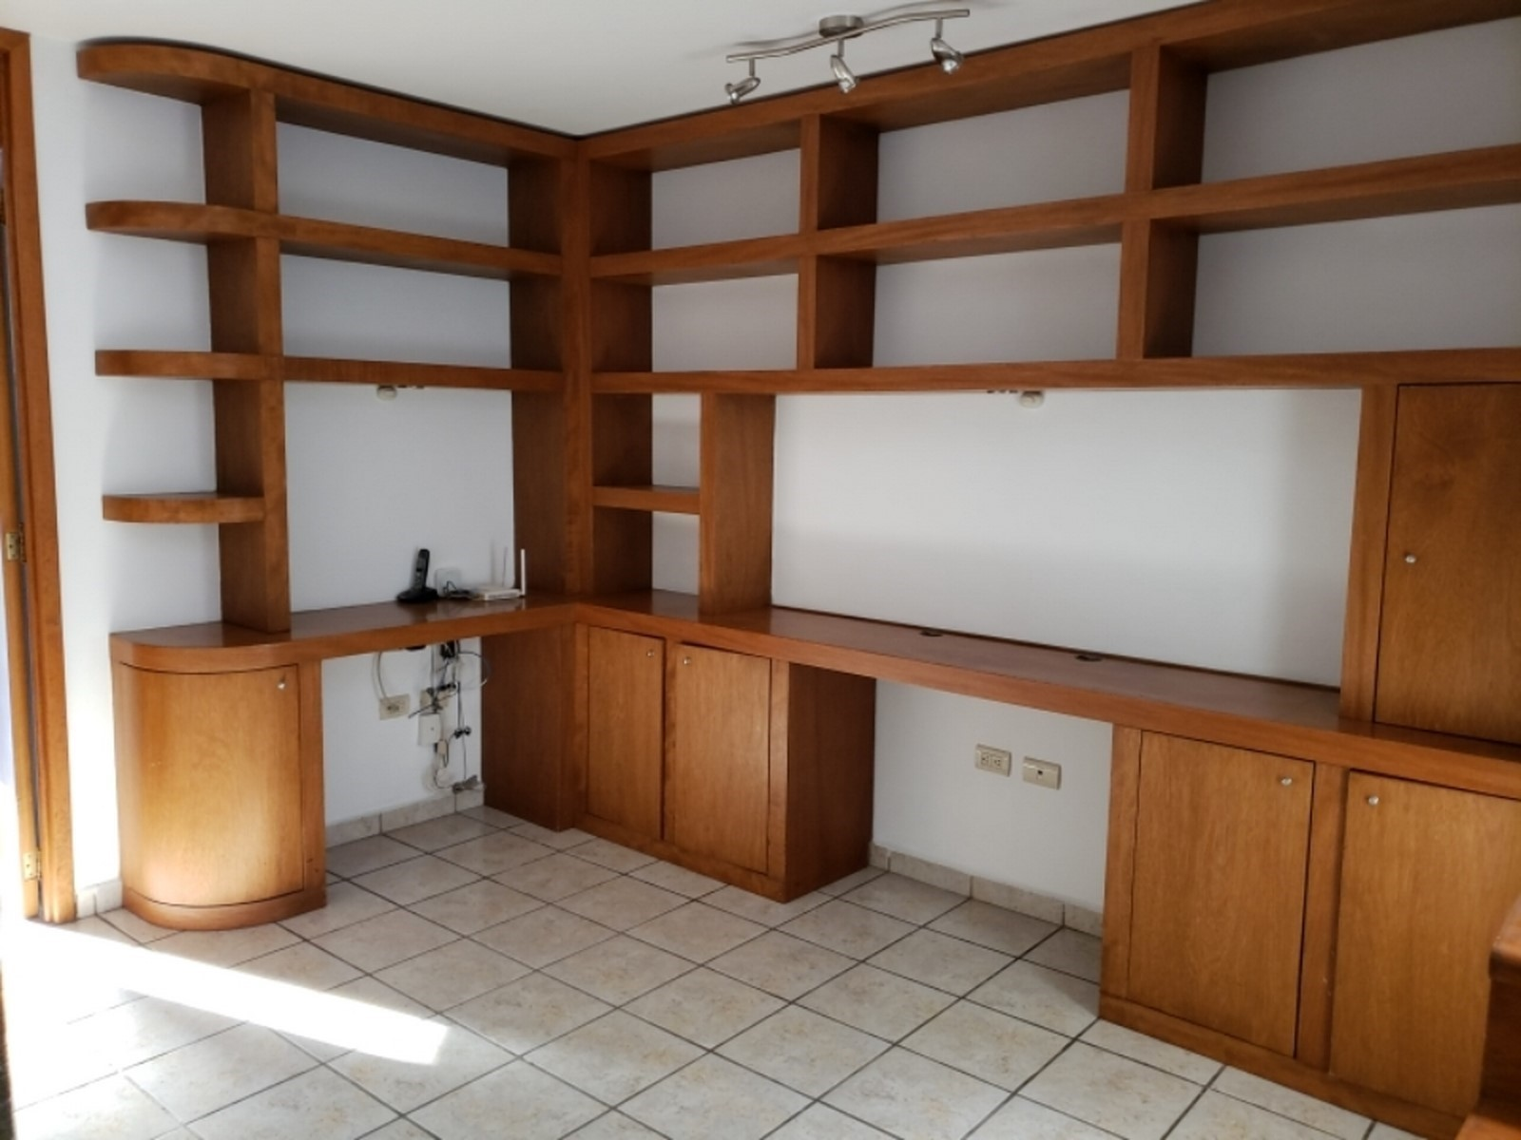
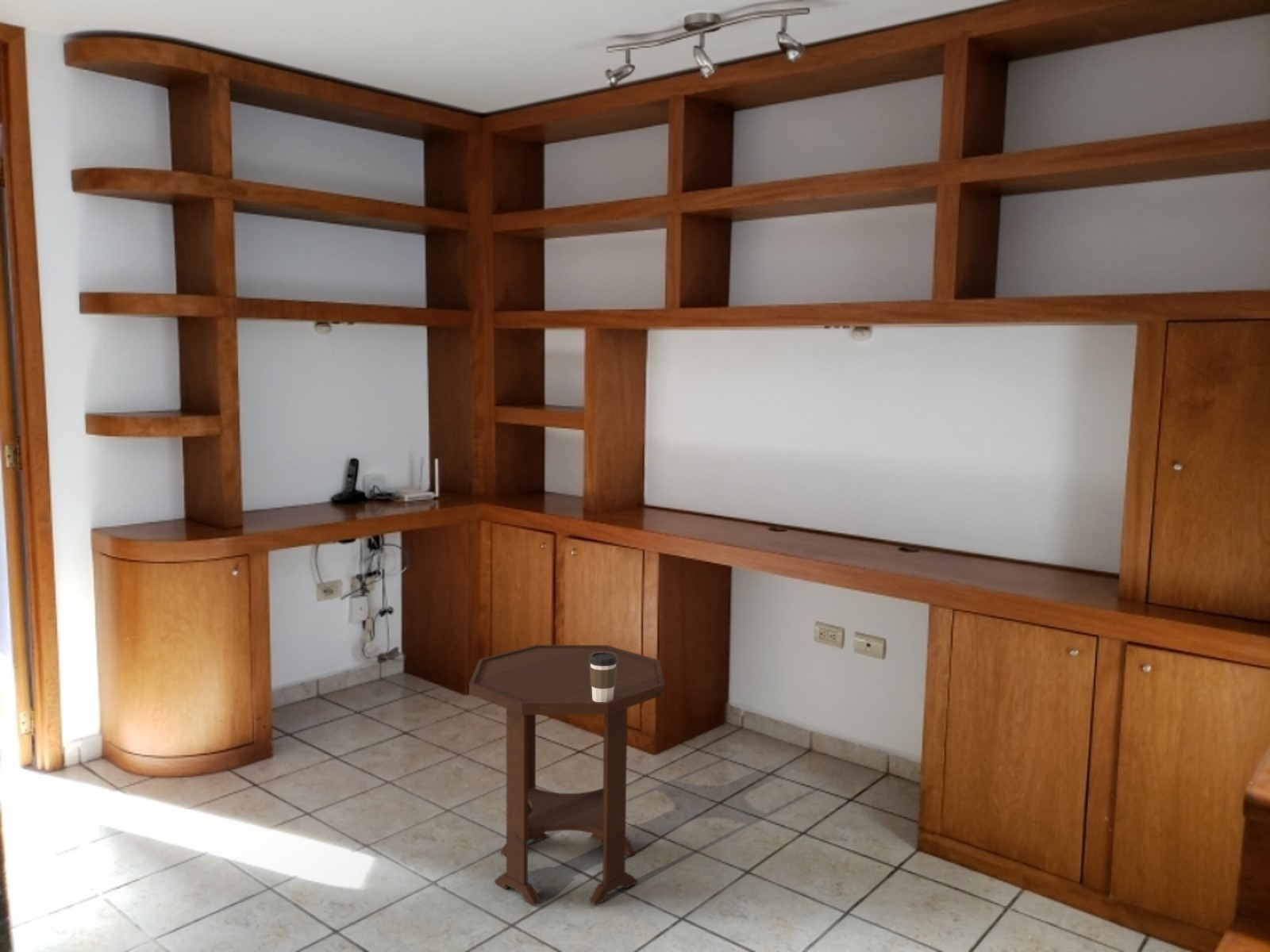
+ side table (568, 793)
+ coffee cup (602, 674)
